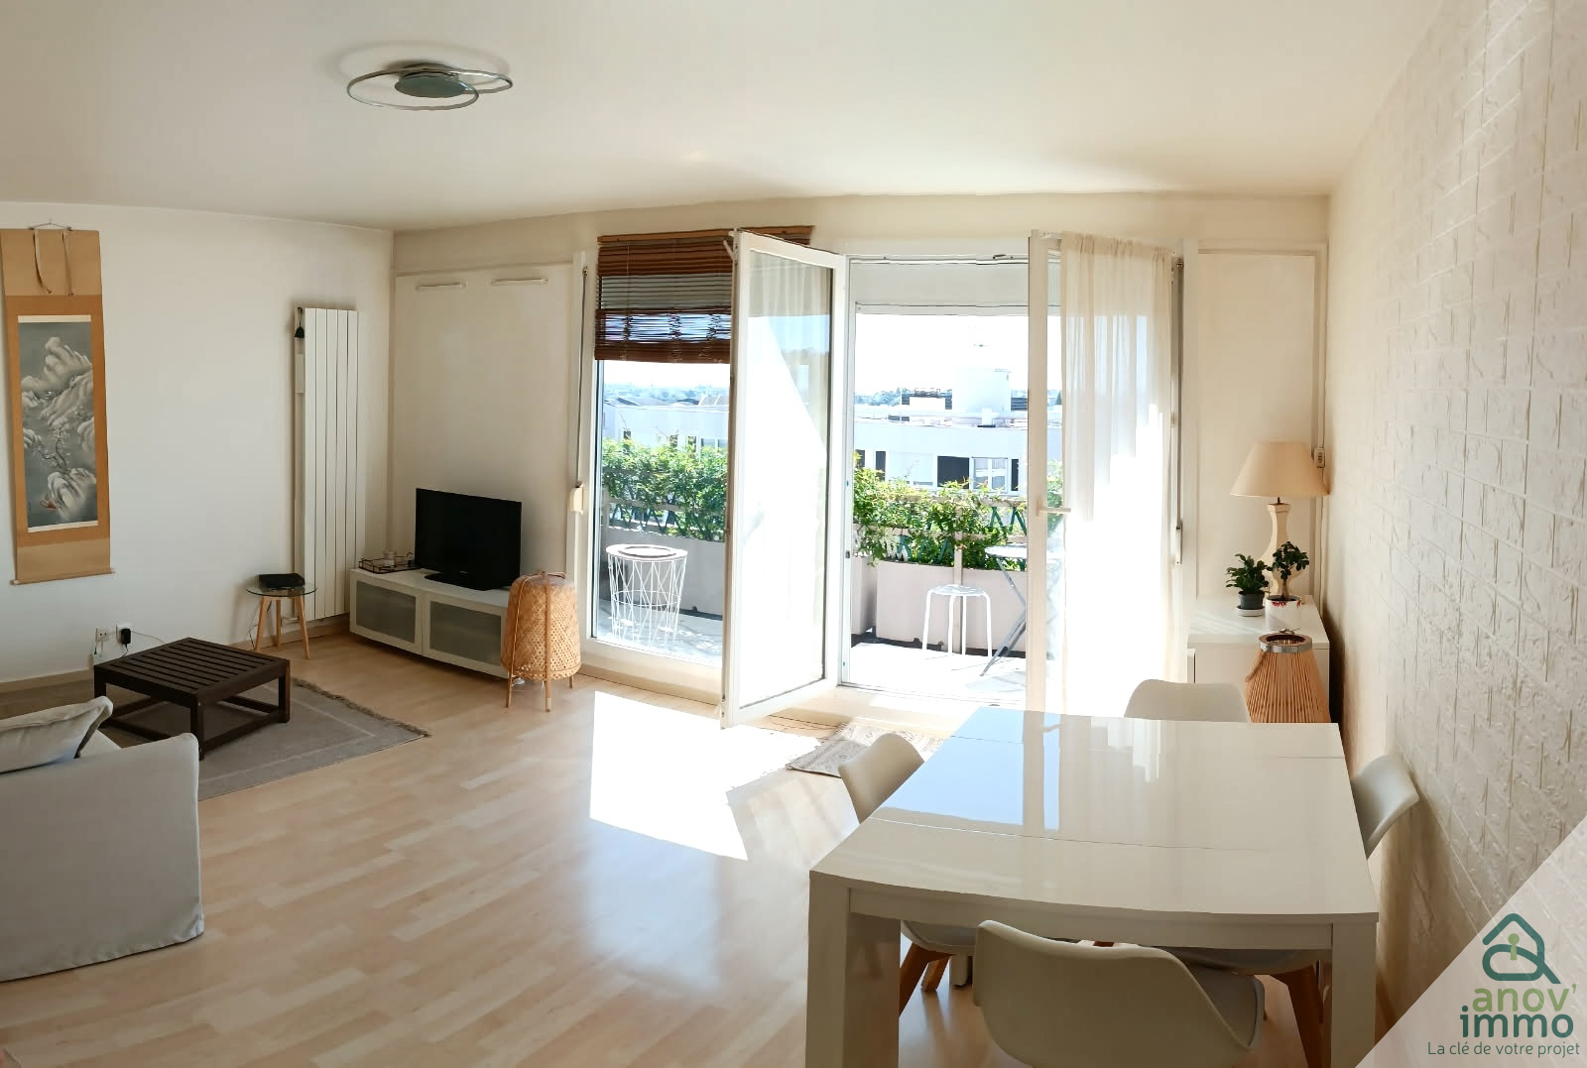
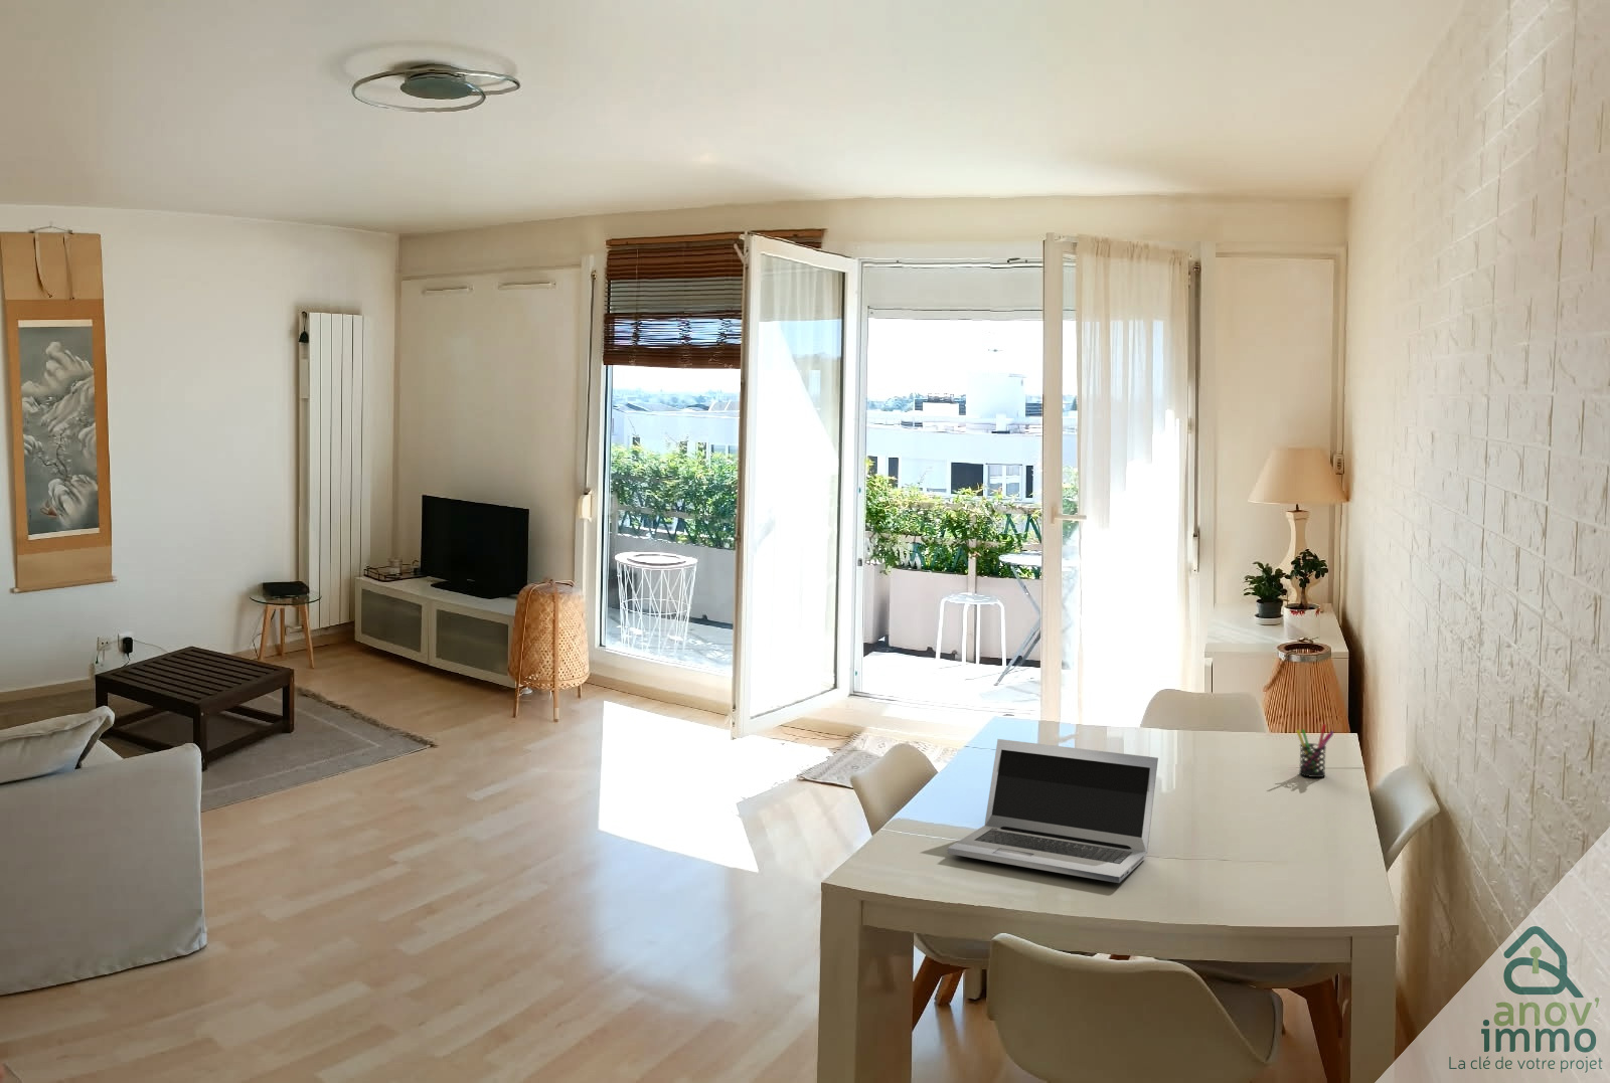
+ laptop (1054, 805)
+ pen holder (1312, 748)
